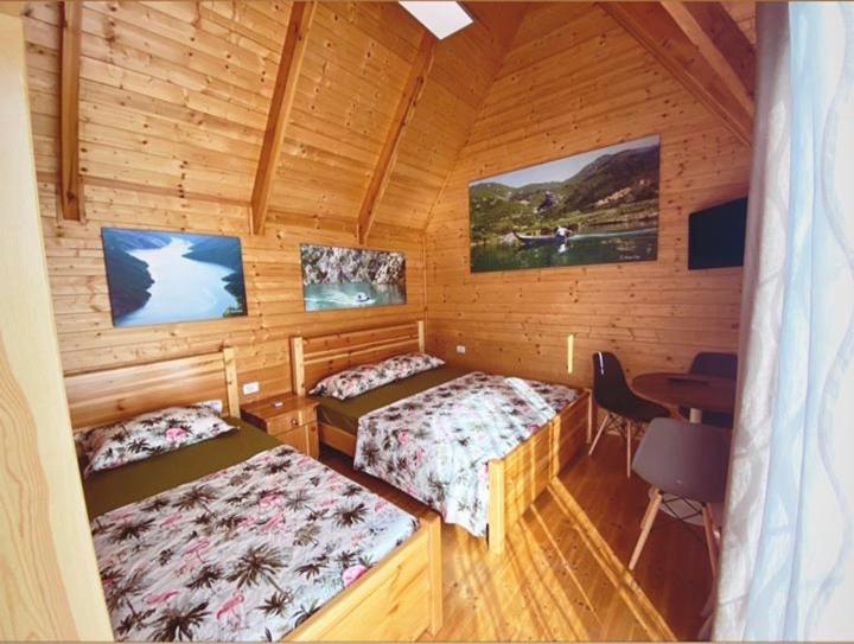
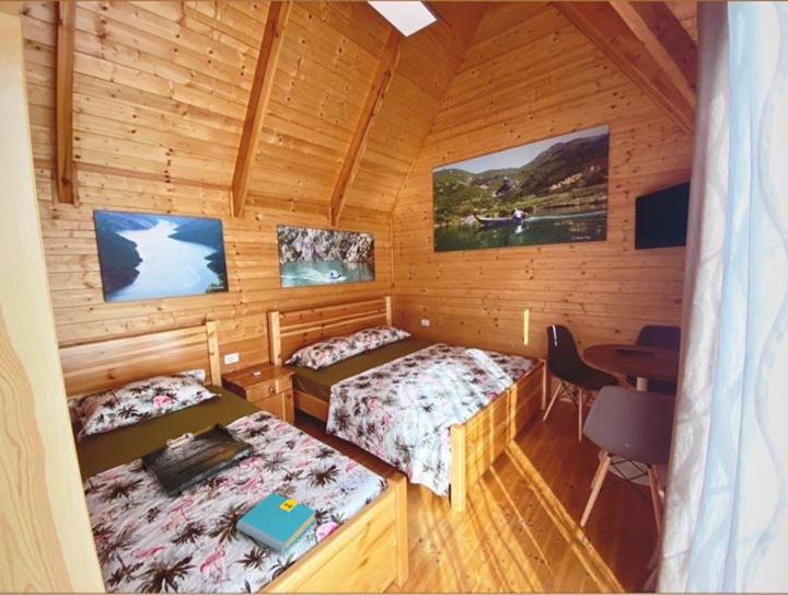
+ tray (196, 451)
+ book (277, 520)
